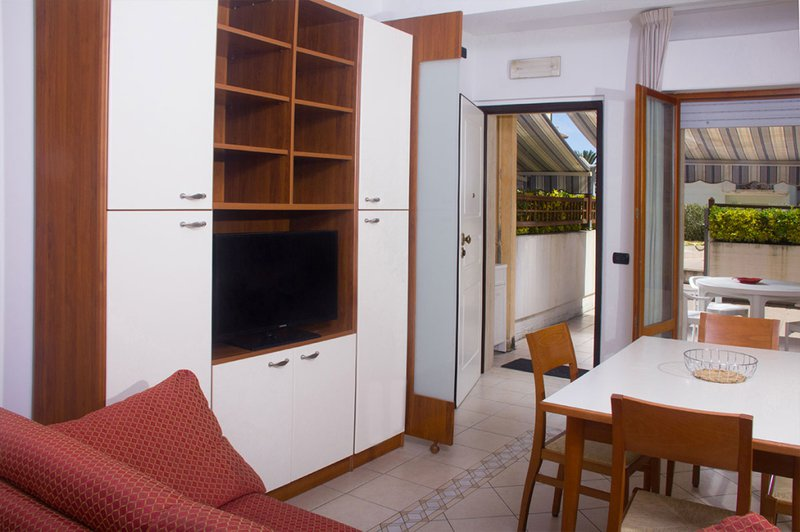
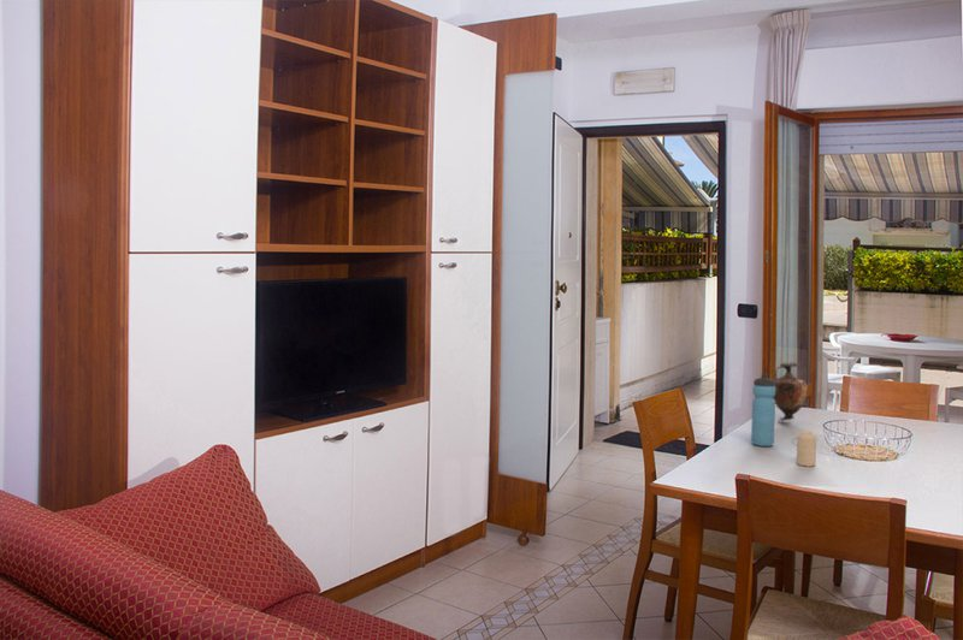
+ water bottle (763, 409)
+ vase (788, 390)
+ candle (805, 448)
